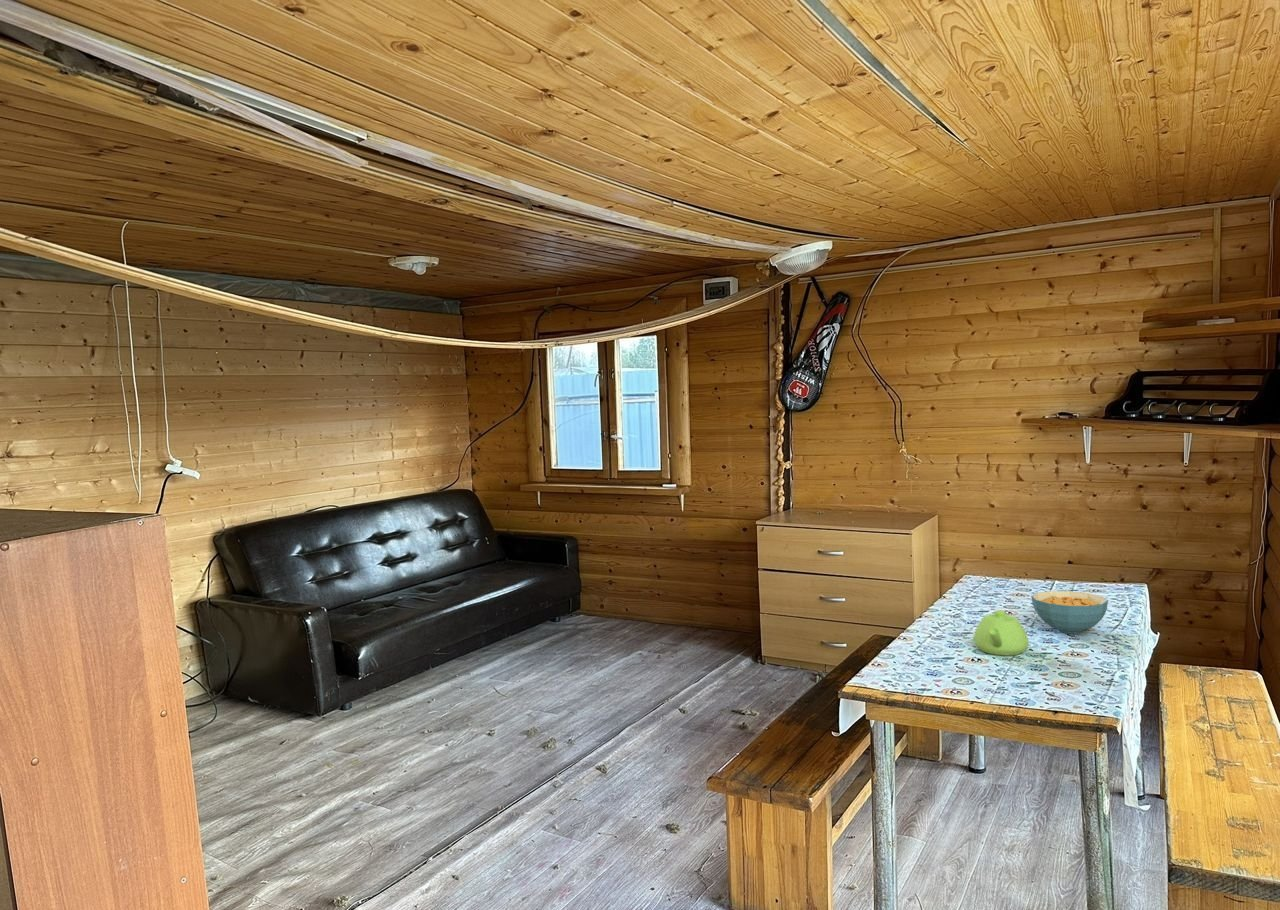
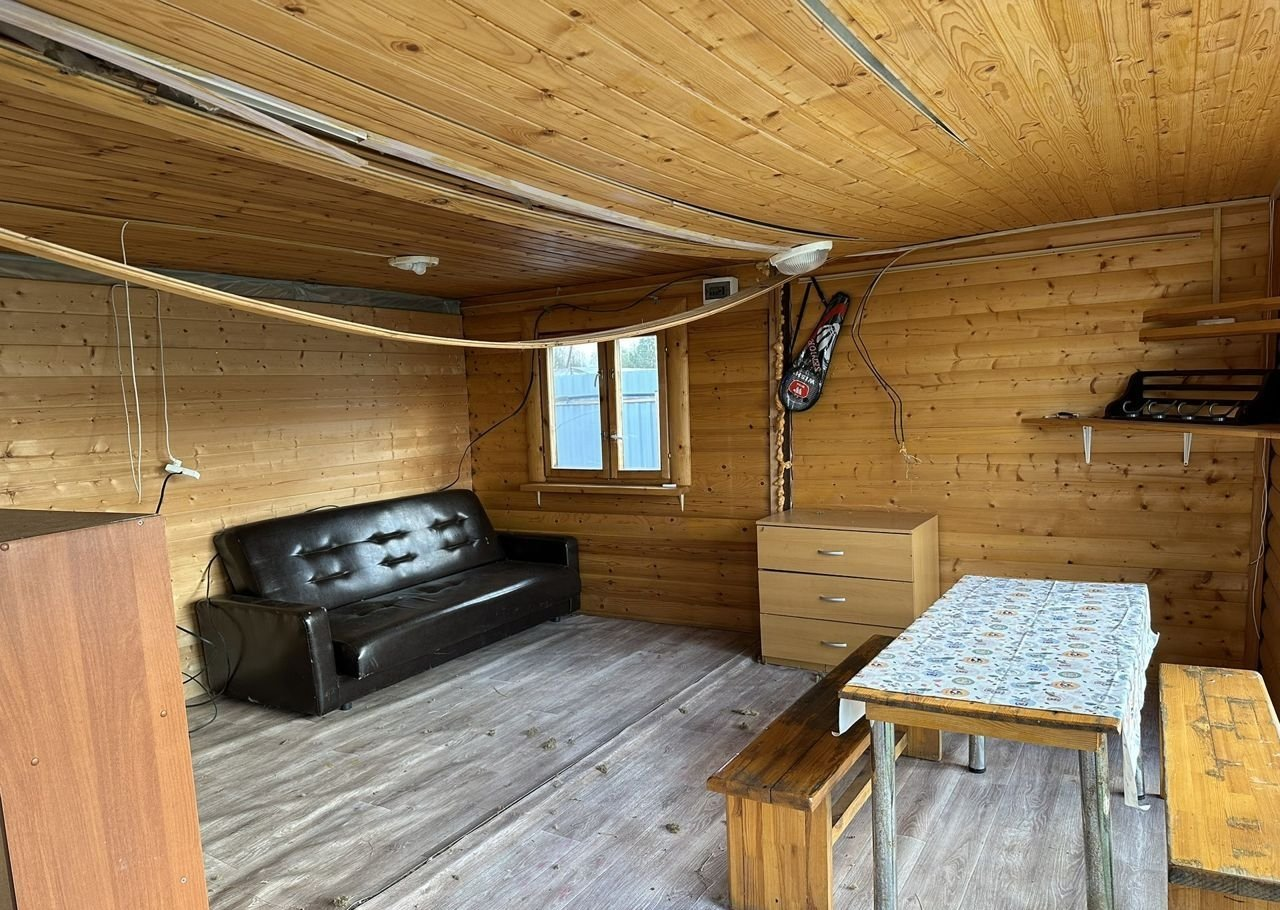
- cereal bowl (1069, 614)
- teapot (1000, 631)
